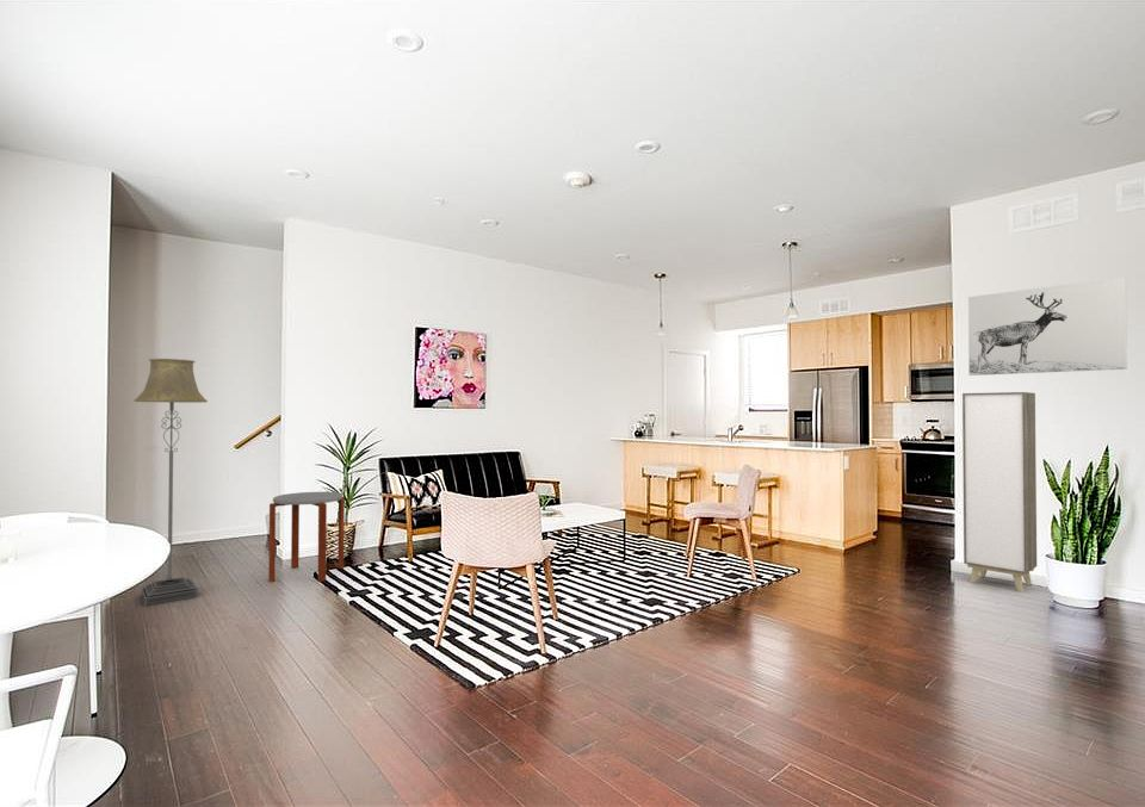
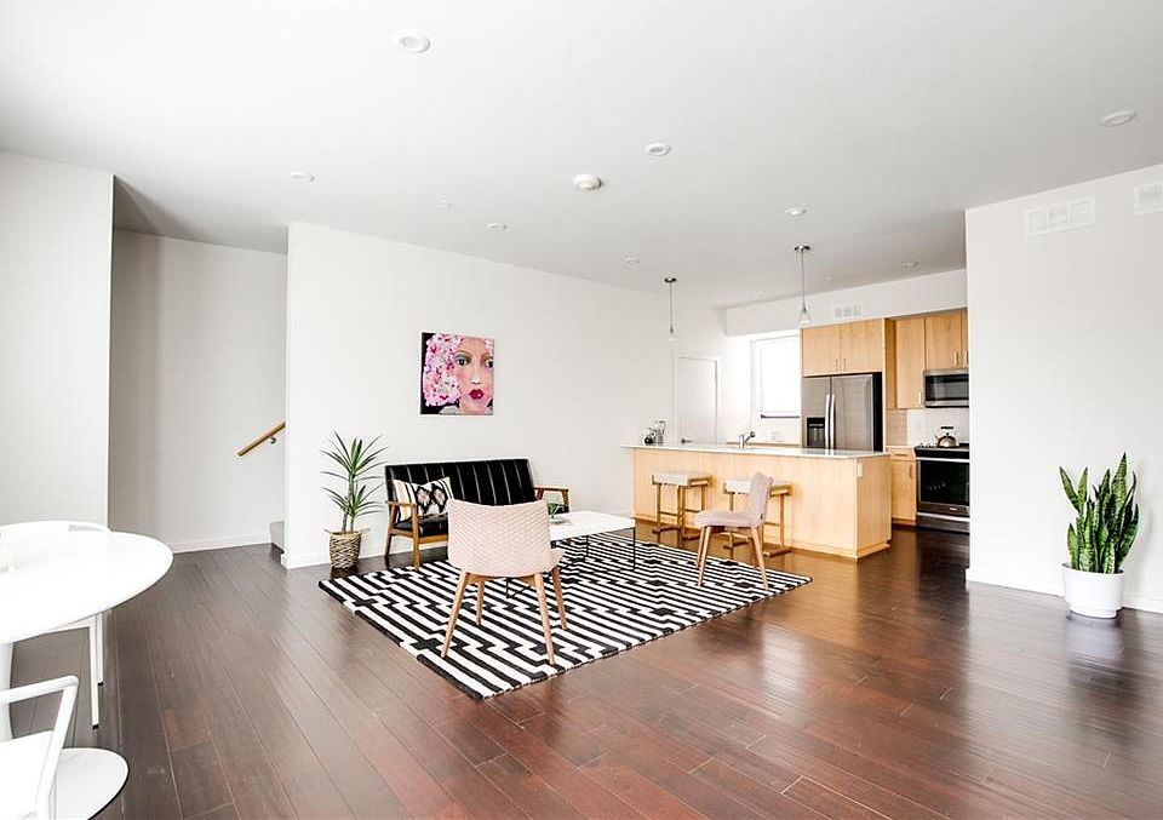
- cabinet (999, 488)
- floor lamp (171, 477)
- wall art (1041, 330)
- side table (298, 534)
